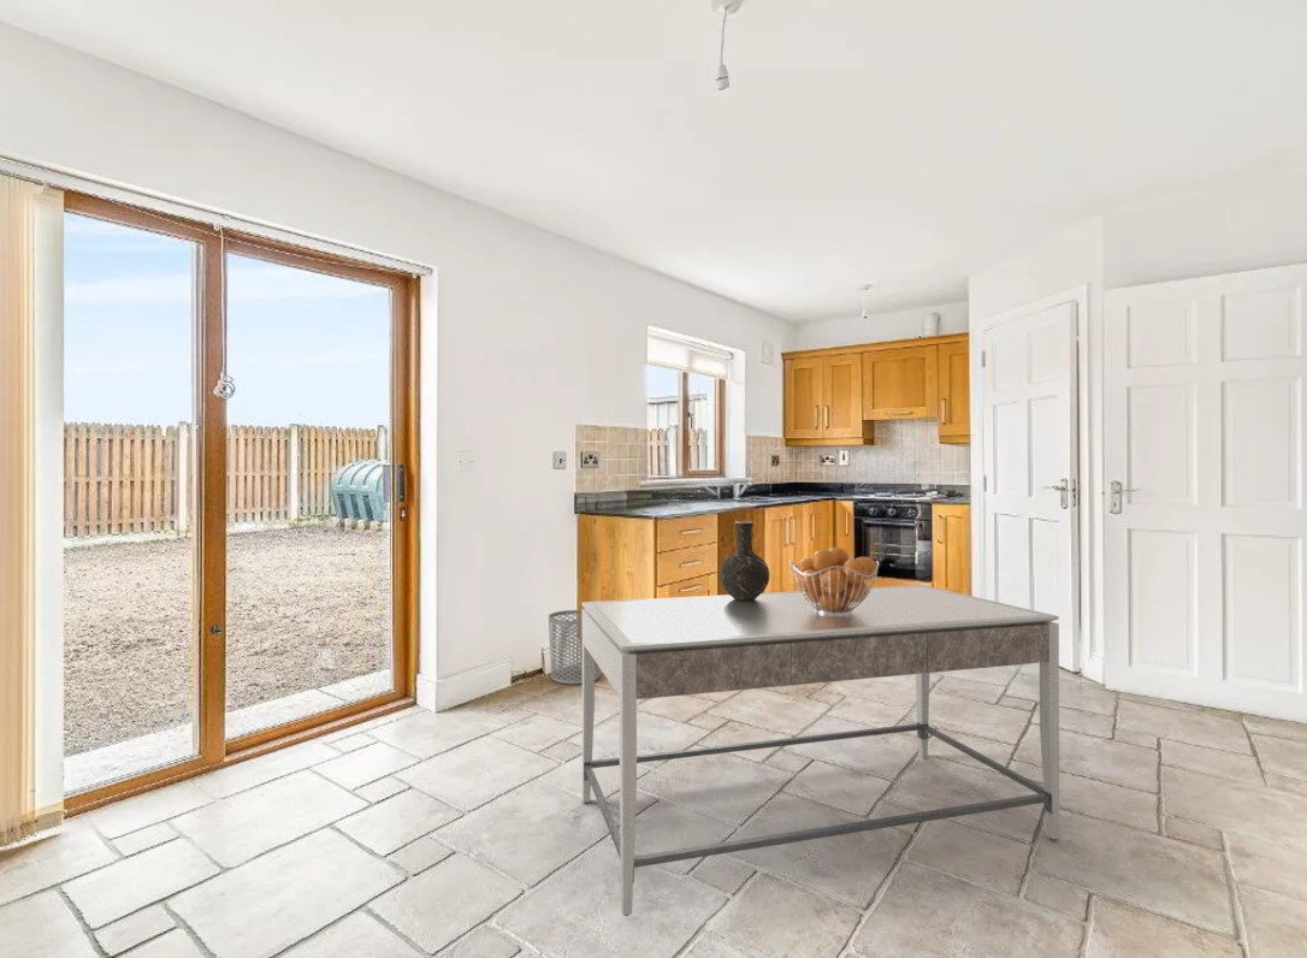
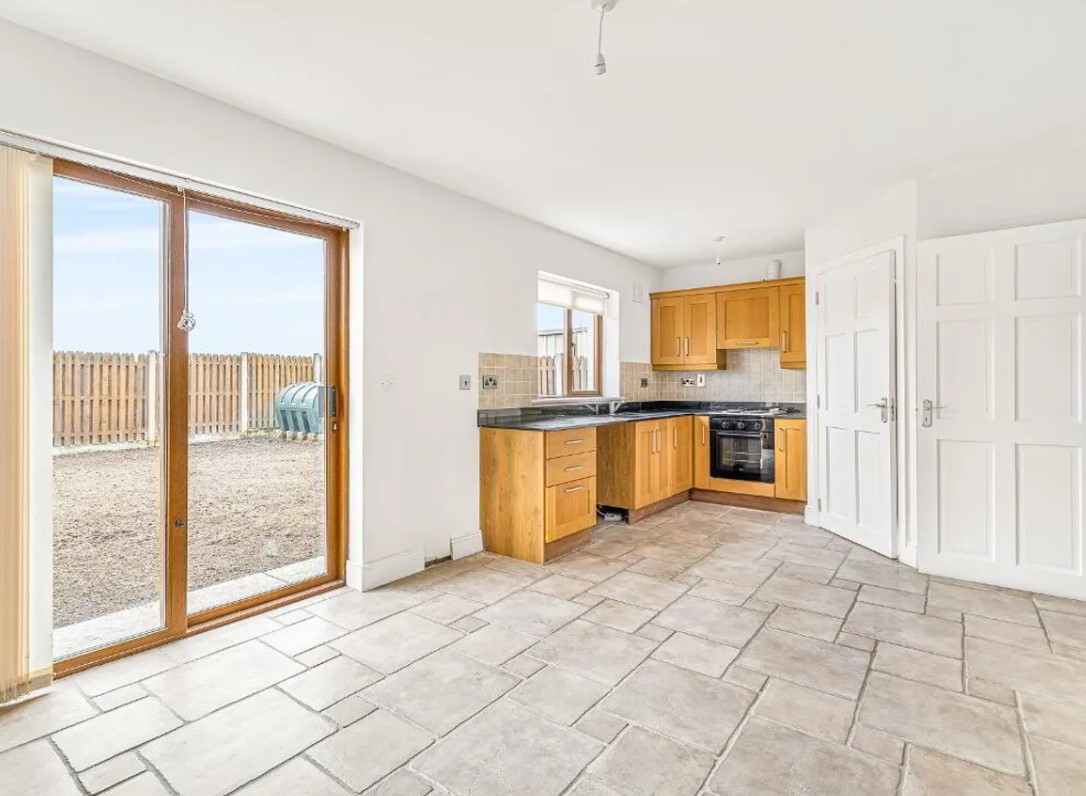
- vase (744, 560)
- dining table (810, 735)
- fruit basket (833, 579)
- waste bin (576, 646)
